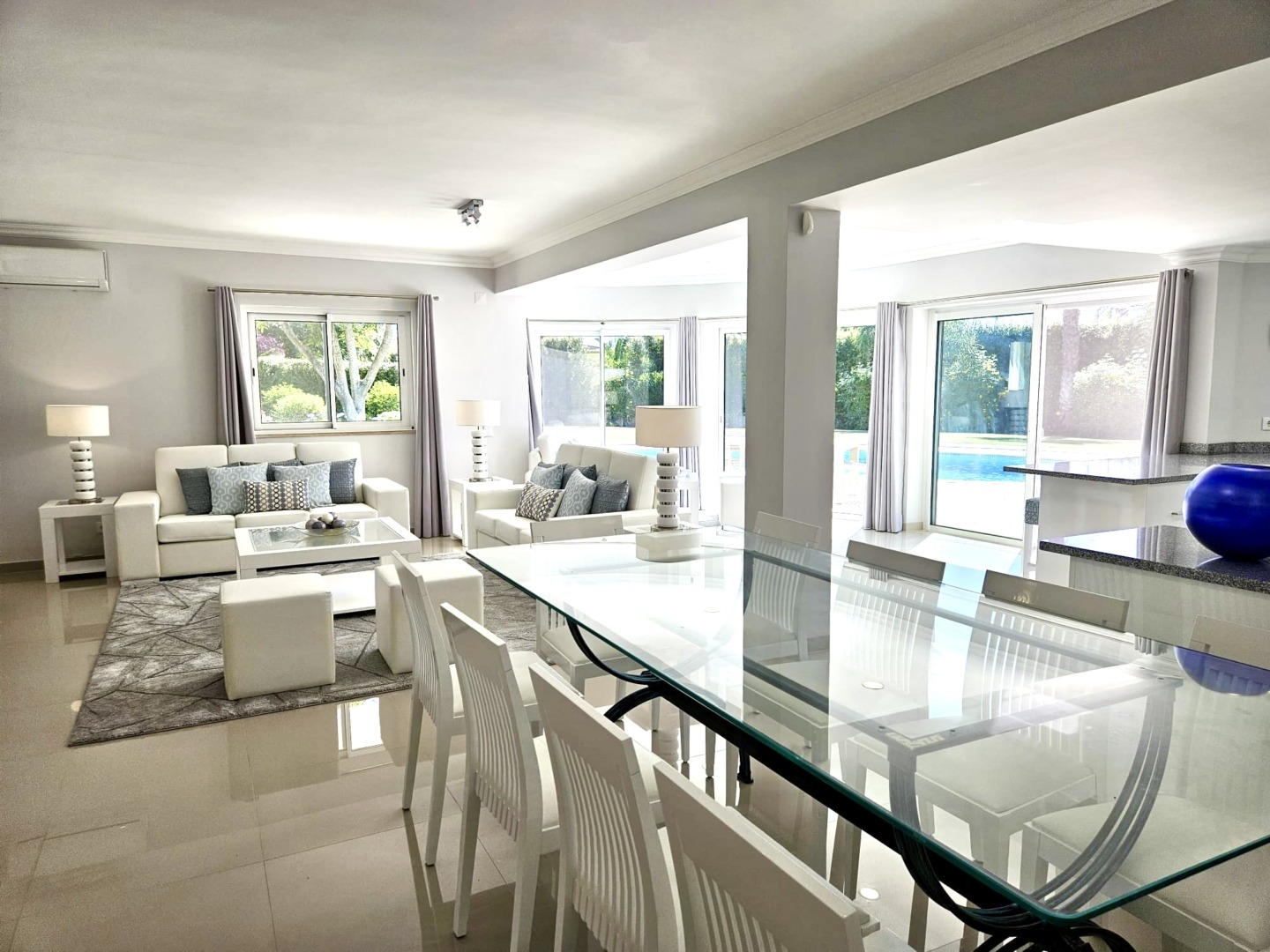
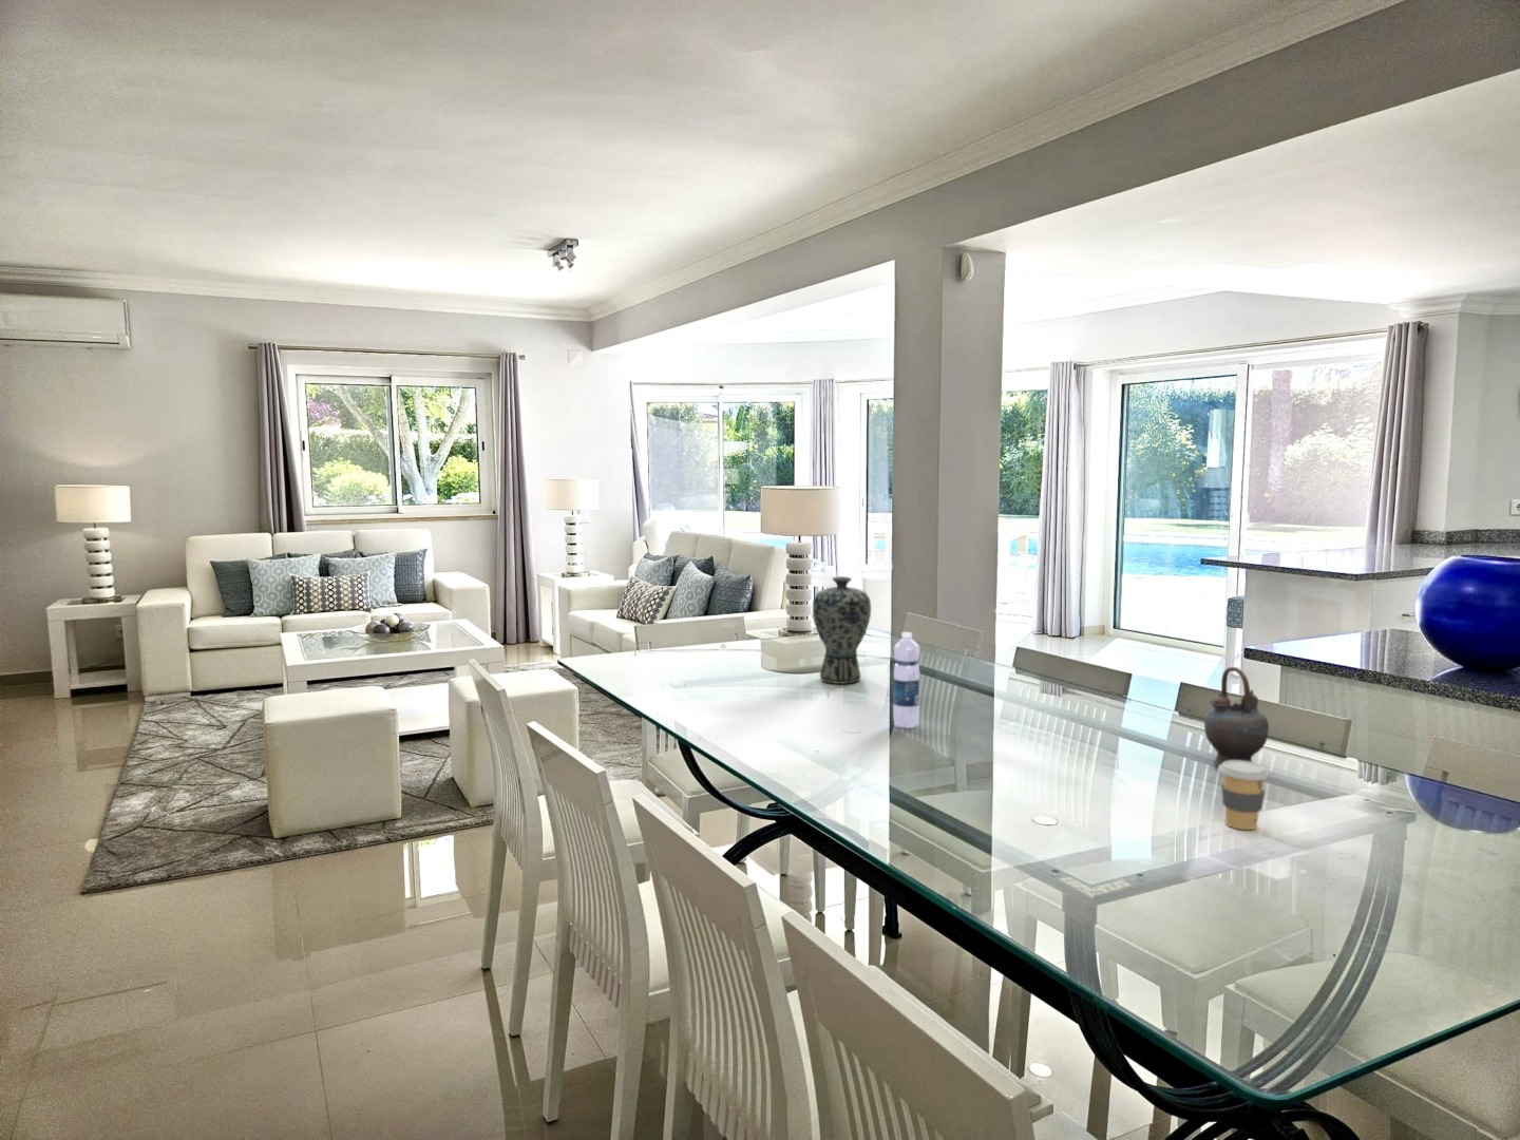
+ water bottle (906, 679)
+ vase (841, 627)
+ coffee cup (1241, 795)
+ teapot (1232, 715)
